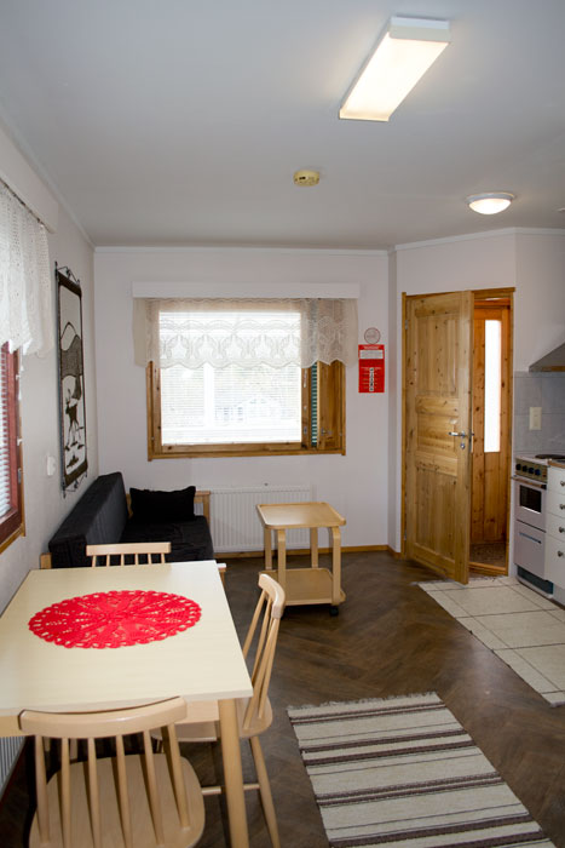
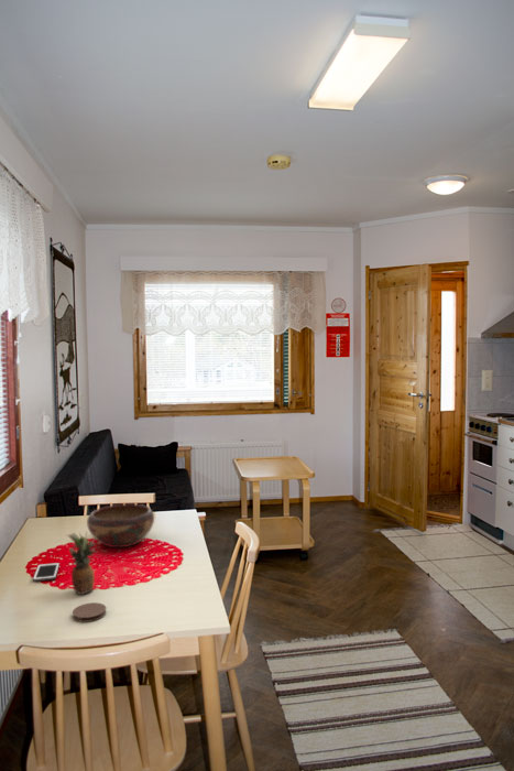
+ coaster (89, 611)
+ decorative bowl (121, 526)
+ fruit (84, 561)
+ cell phone (46, 572)
